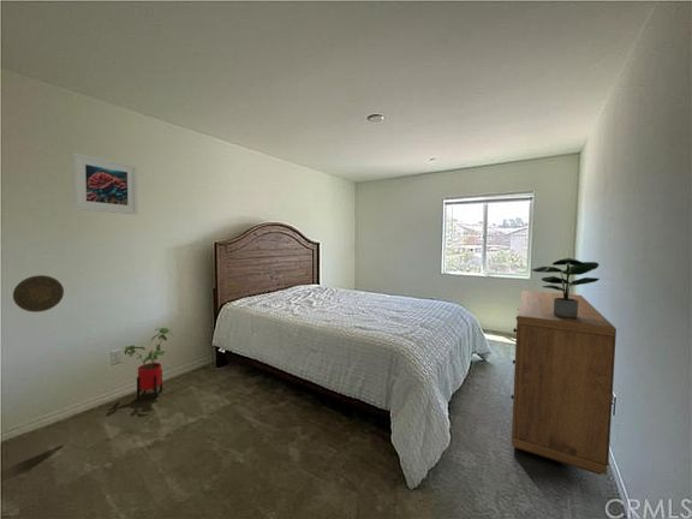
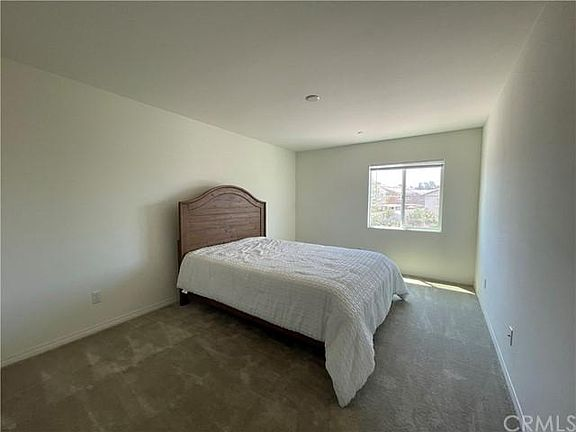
- decorative plate (40, 293)
- house plant (153, 362)
- potted plant (562, 286)
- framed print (107, 185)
- dresser (550, 358)
